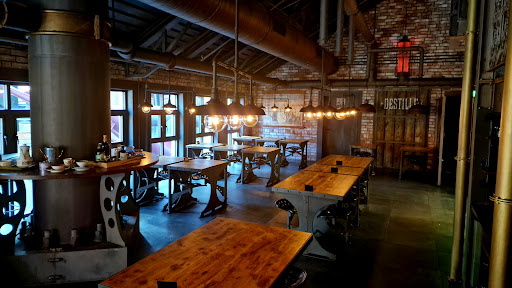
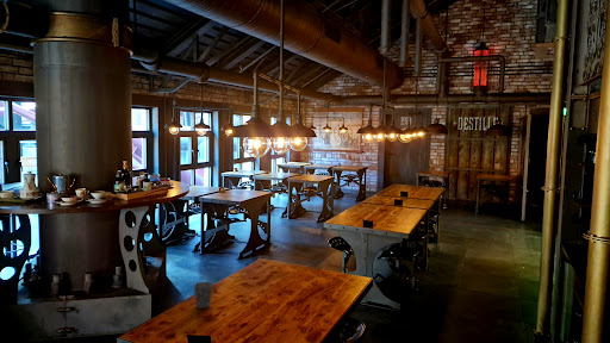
+ cup (203, 294)
